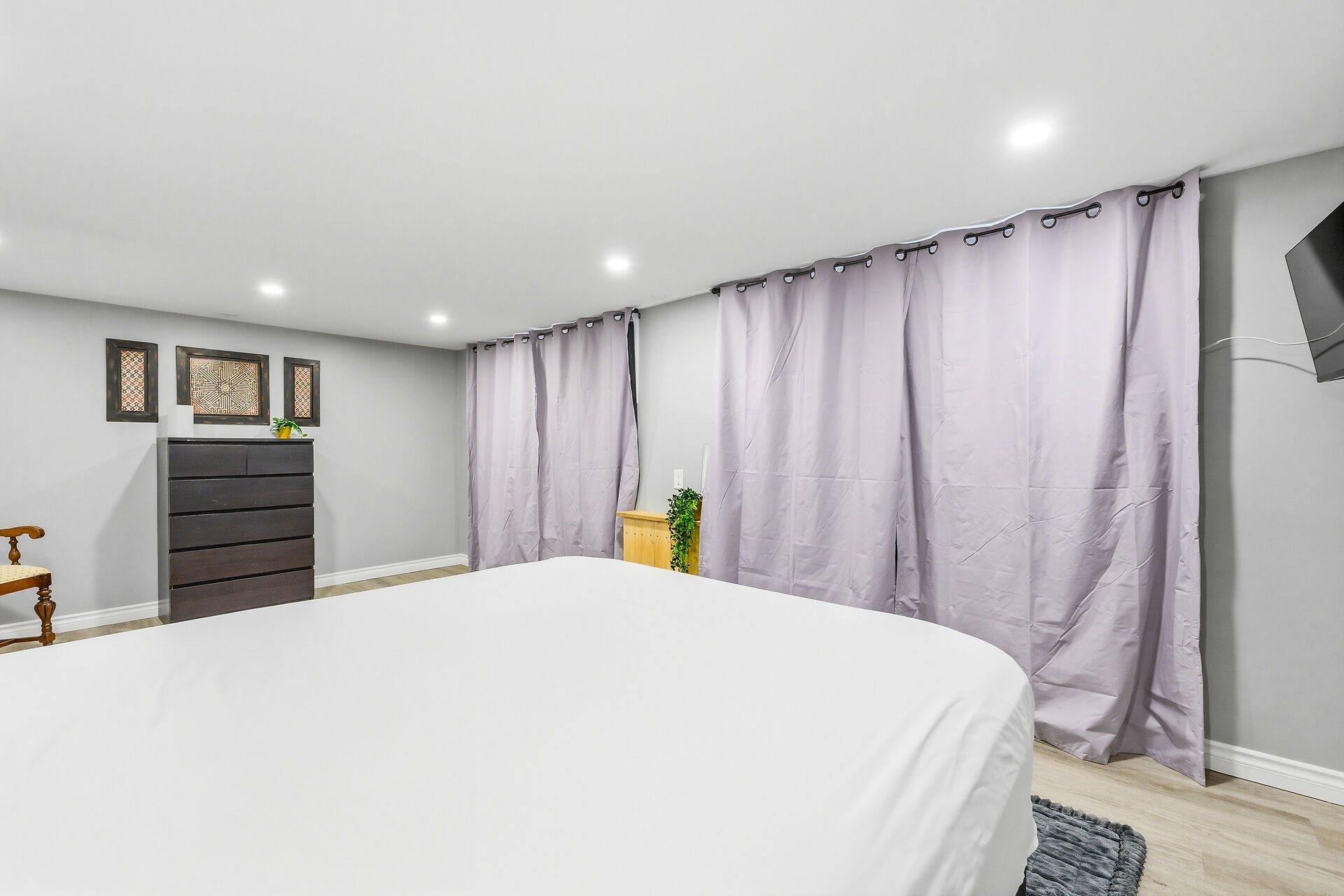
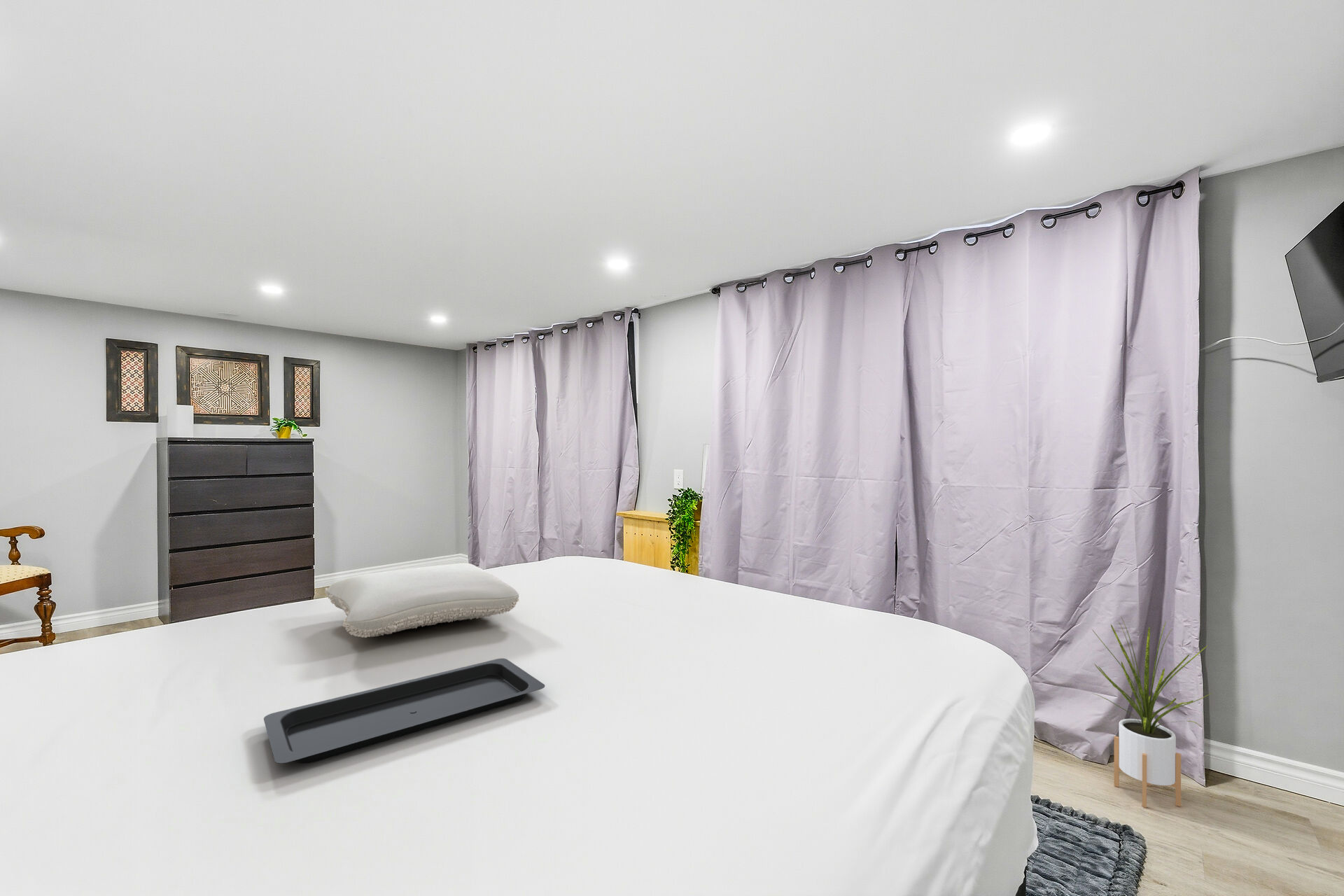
+ pillow (421, 596)
+ serving tray (413, 706)
+ house plant (1149, 708)
